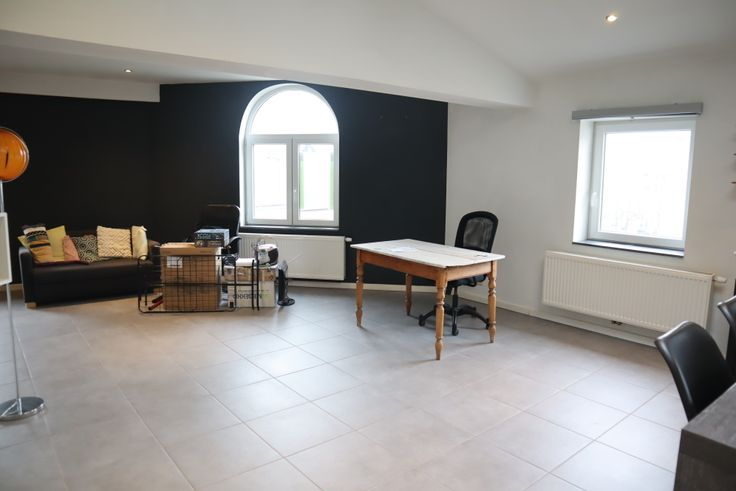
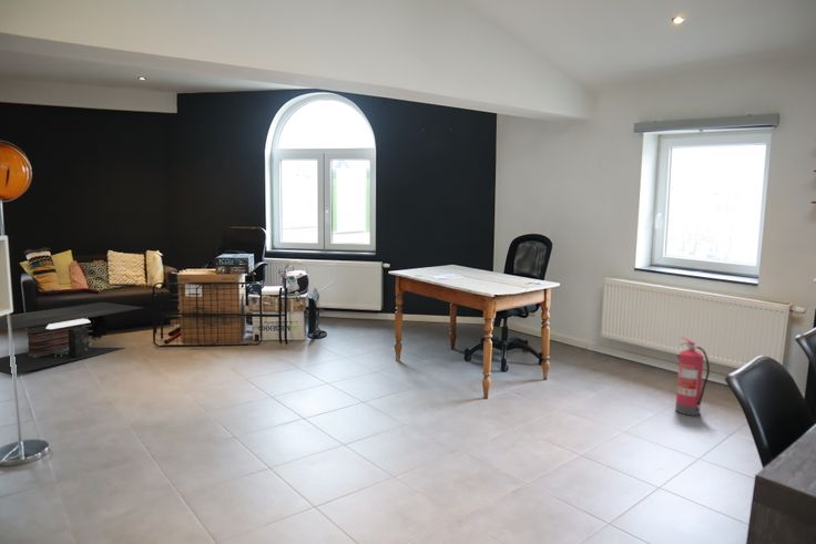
+ coffee table (62, 333)
+ fire extinguisher (692, 376)
